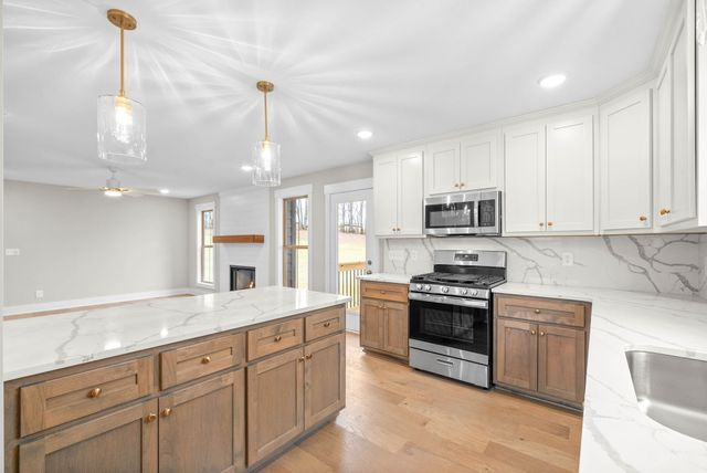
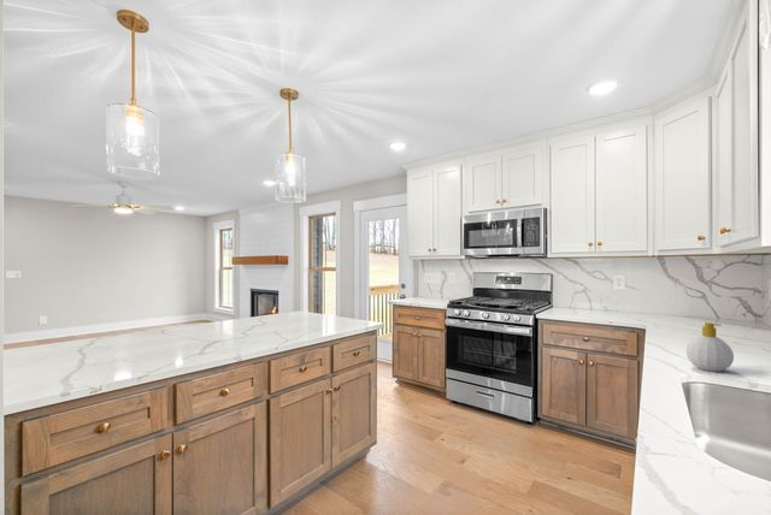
+ soap bottle (708, 345)
